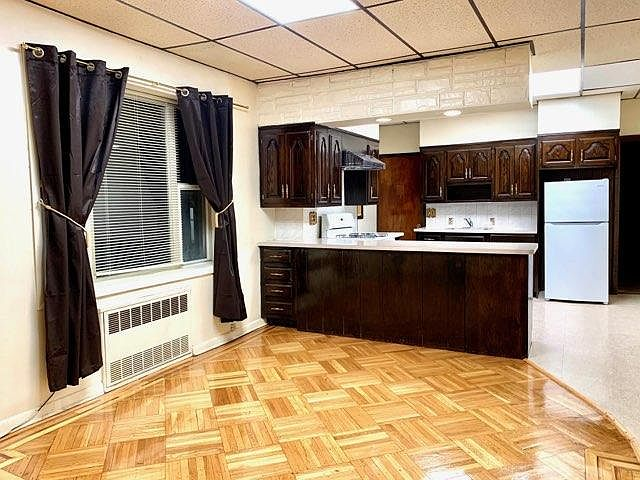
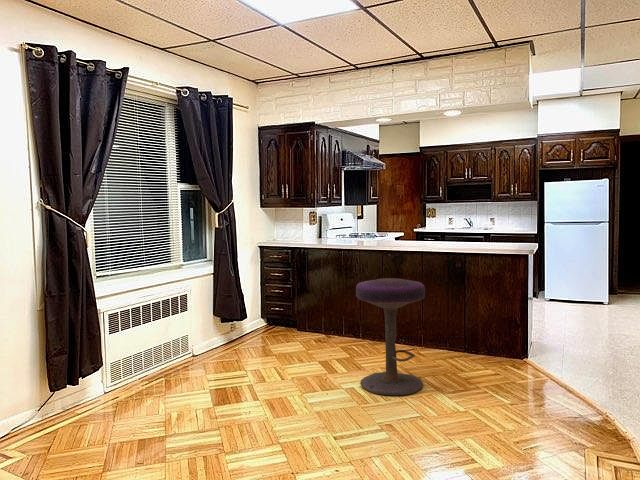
+ stool (390, 332)
